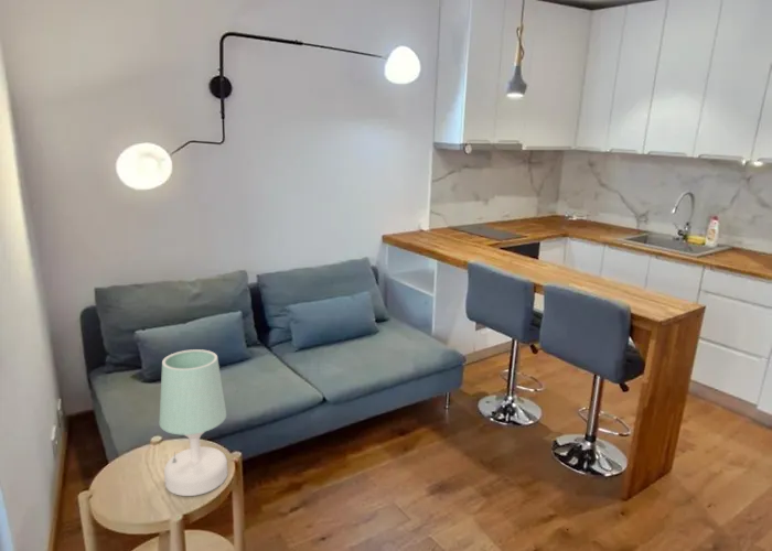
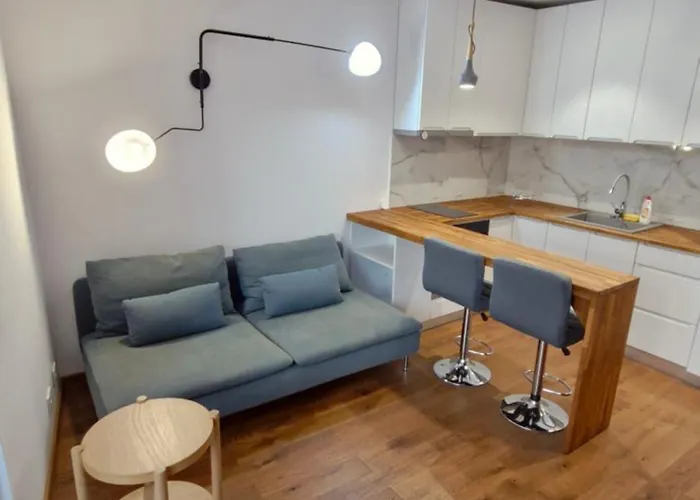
- table lamp (193, 420)
